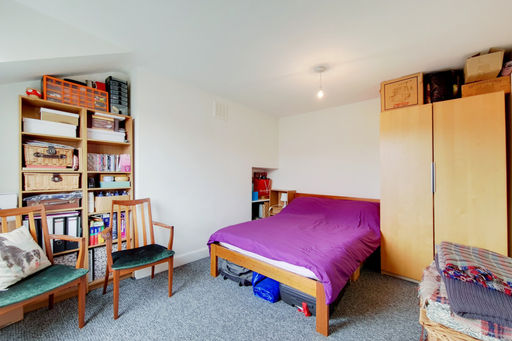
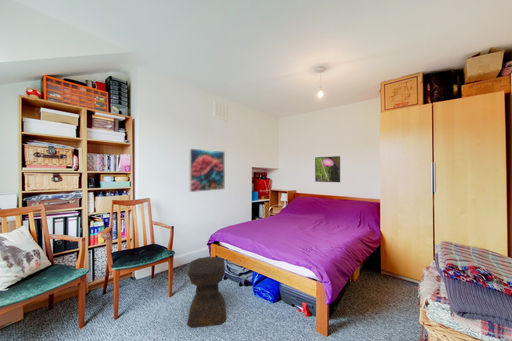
+ stool (207, 288)
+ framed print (327, 169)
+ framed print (208, 170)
